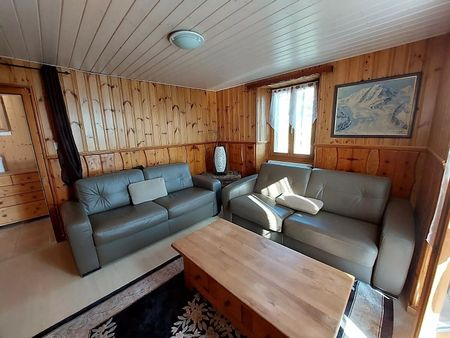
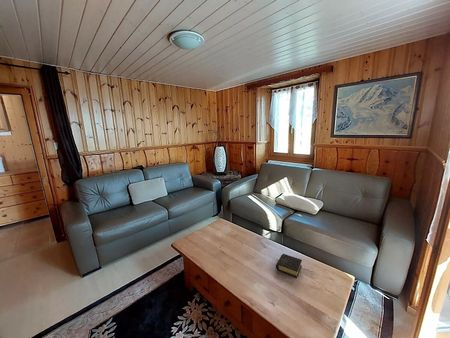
+ book (288, 264)
